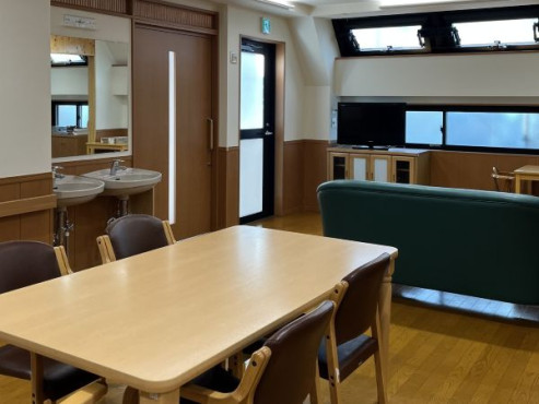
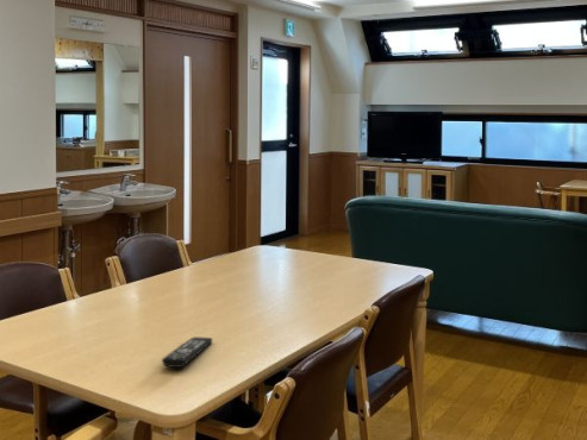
+ remote control (188, 351)
